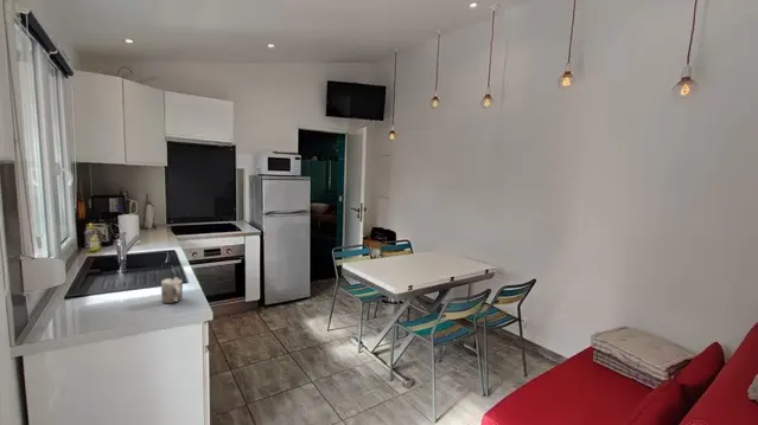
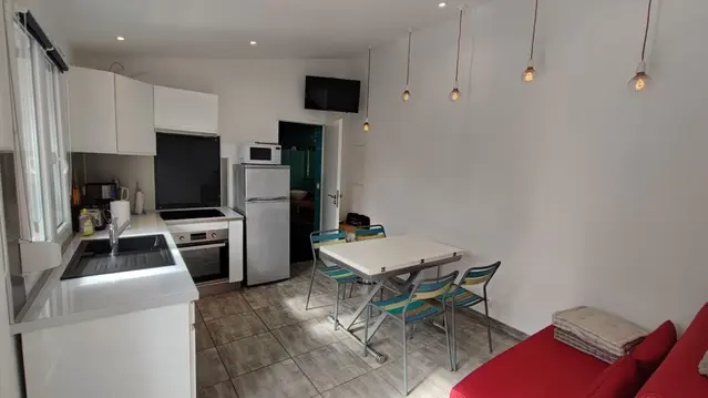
- mug (172, 290)
